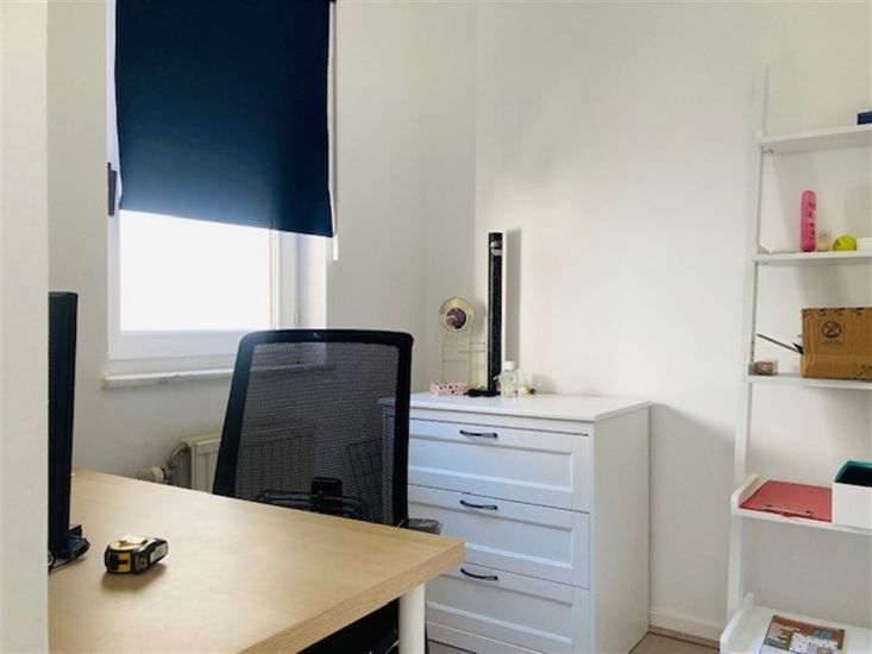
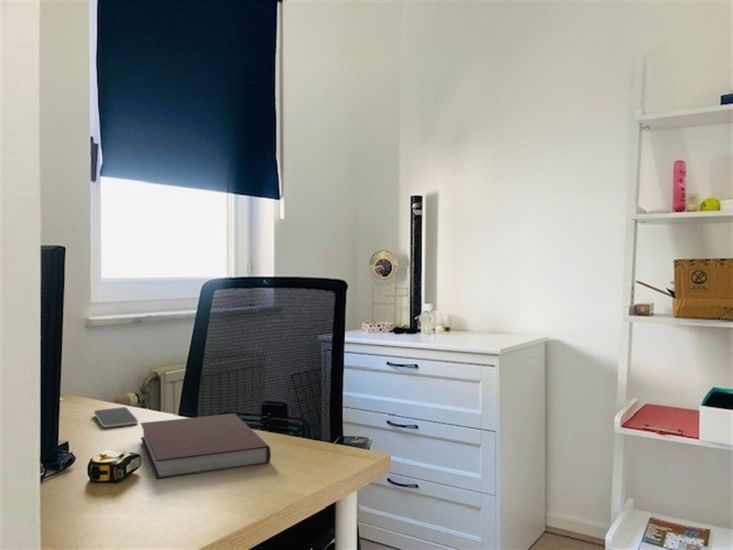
+ notebook (201, 441)
+ smartphone (115, 417)
